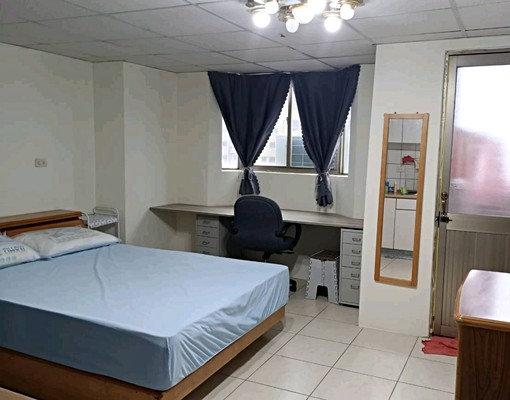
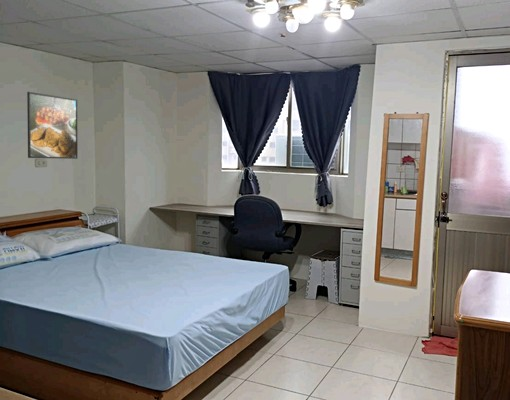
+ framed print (53, 127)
